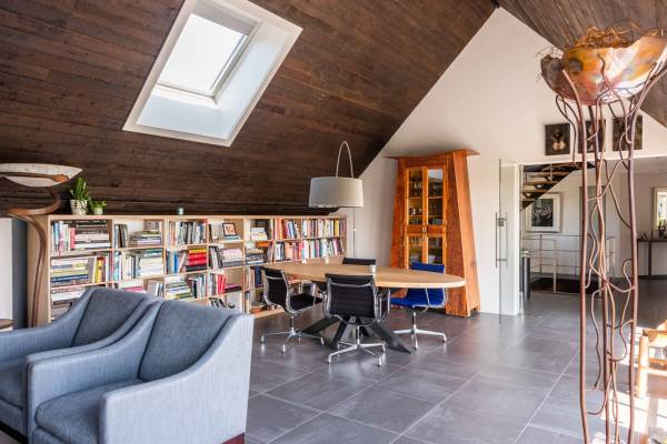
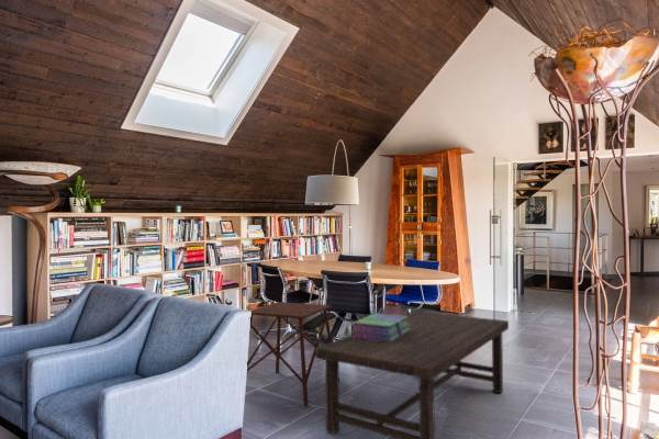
+ stack of books (380, 326)
+ side table (288, 348)
+ coffee table (423, 371)
